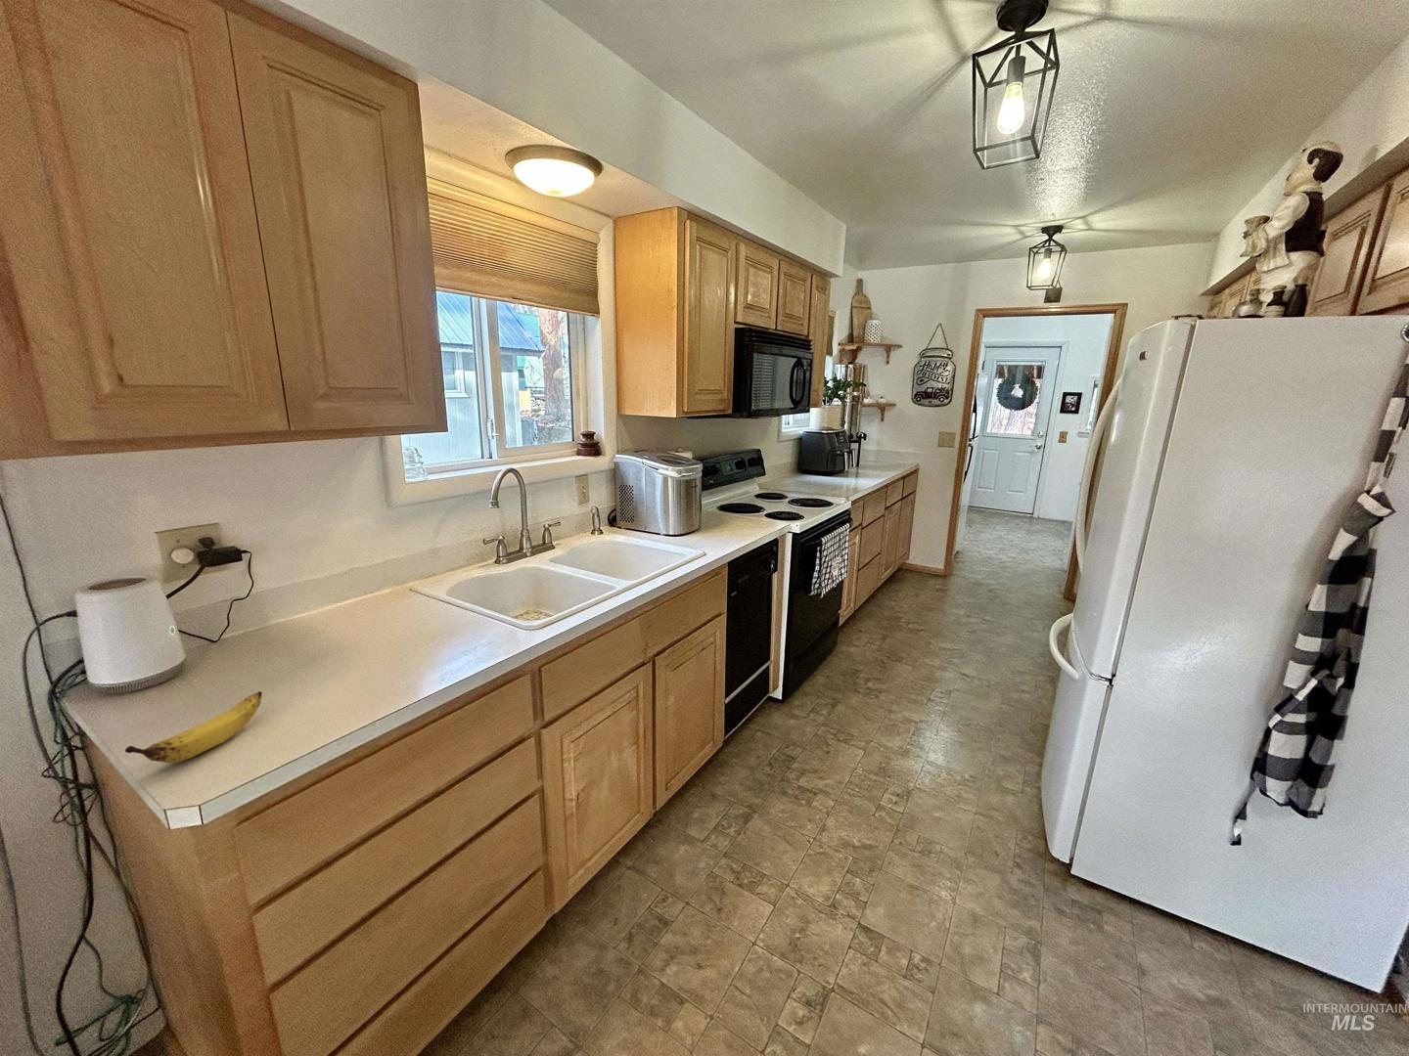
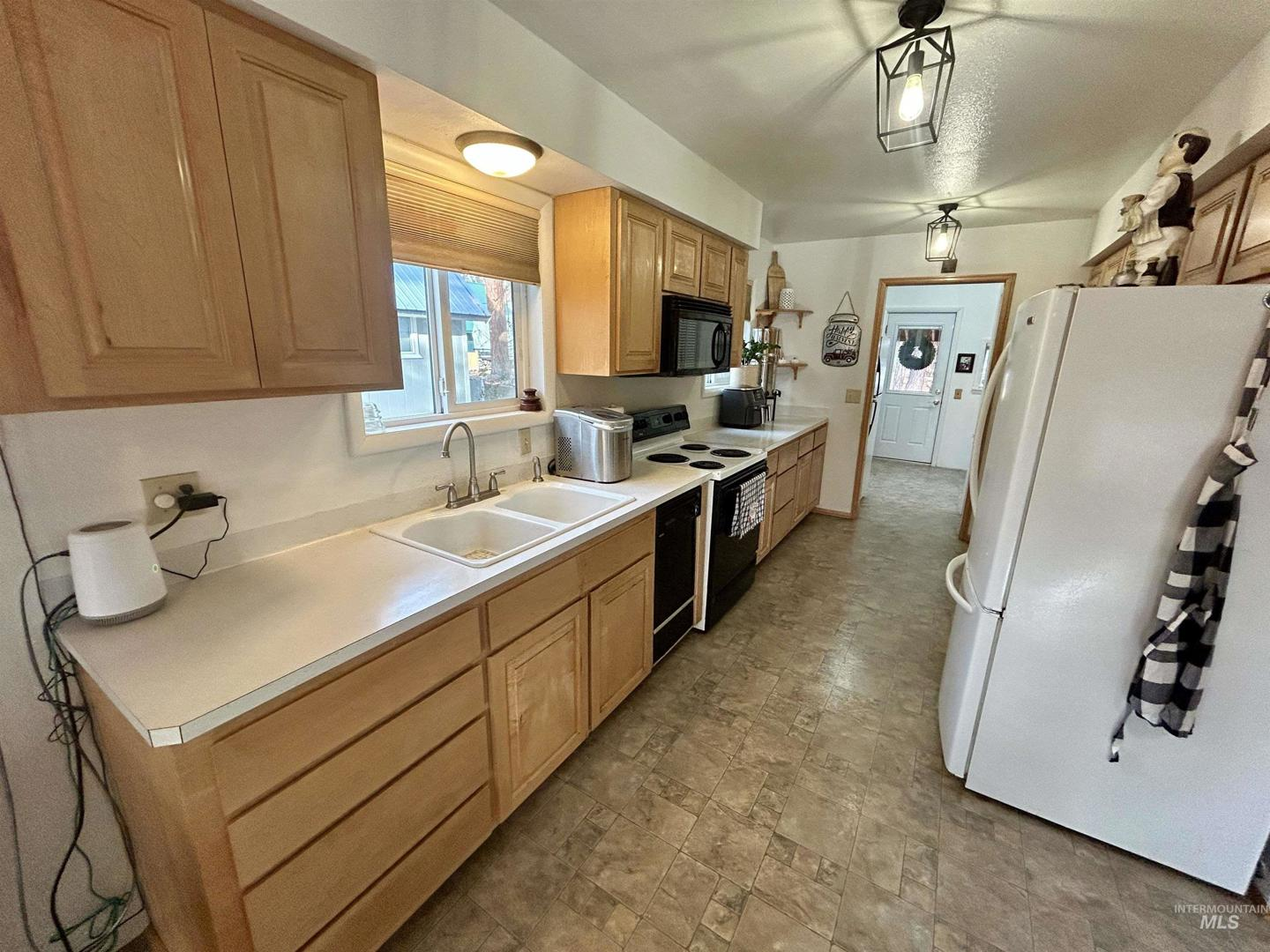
- banana (203, 730)
